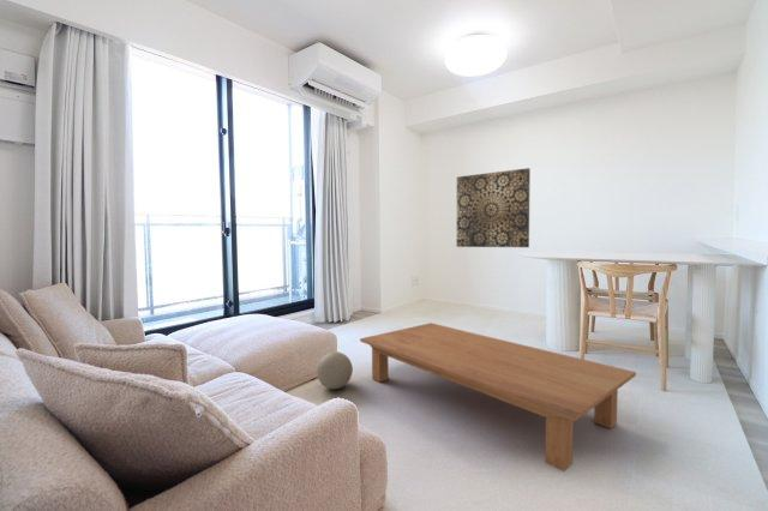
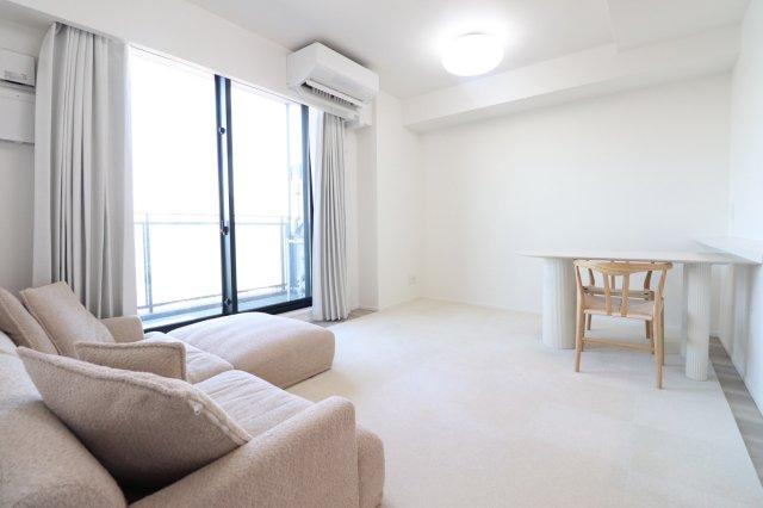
- wall art (491, 210)
- ball (335, 369)
- coffee table (476, 374)
